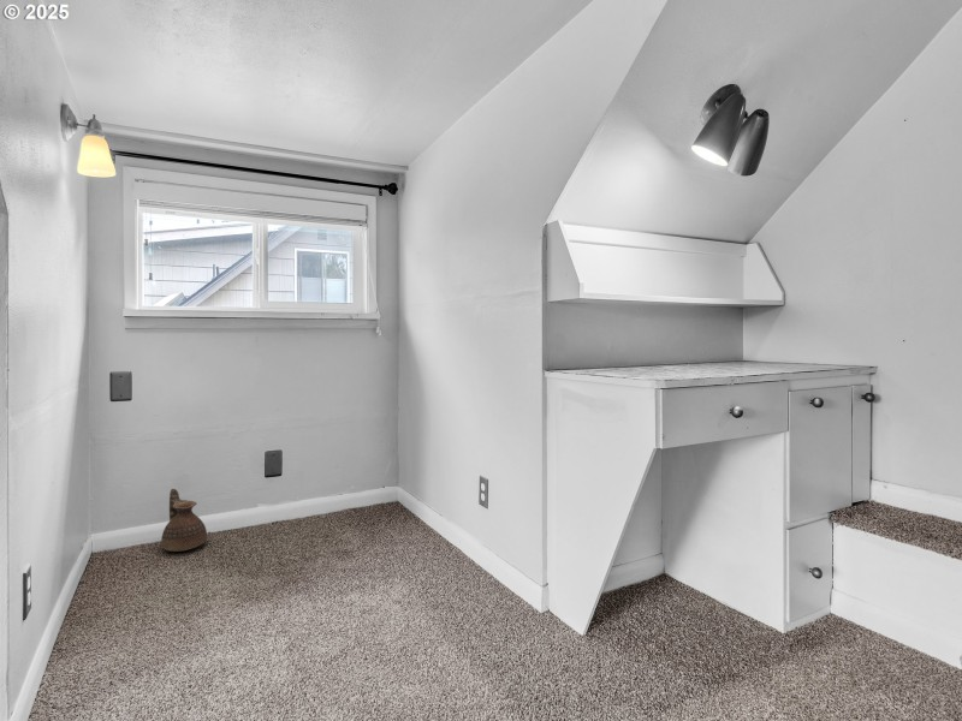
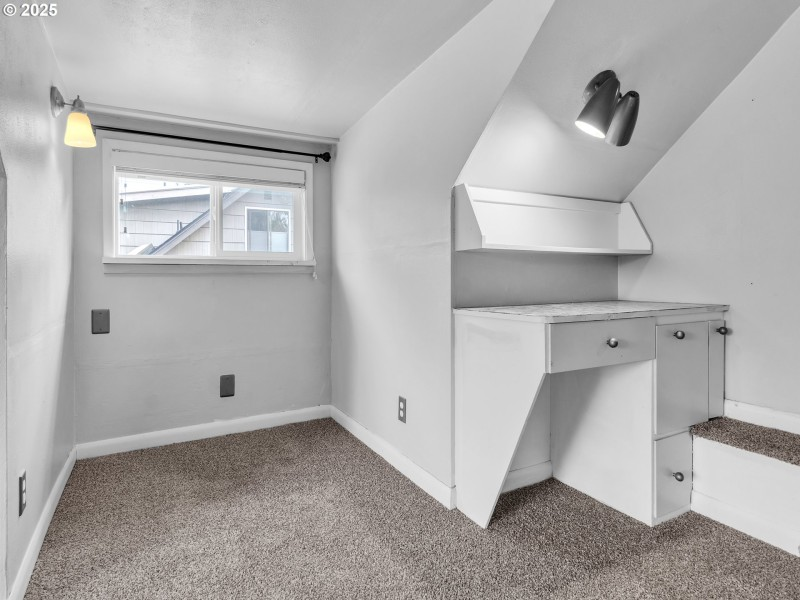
- ceramic jug (184, 519)
